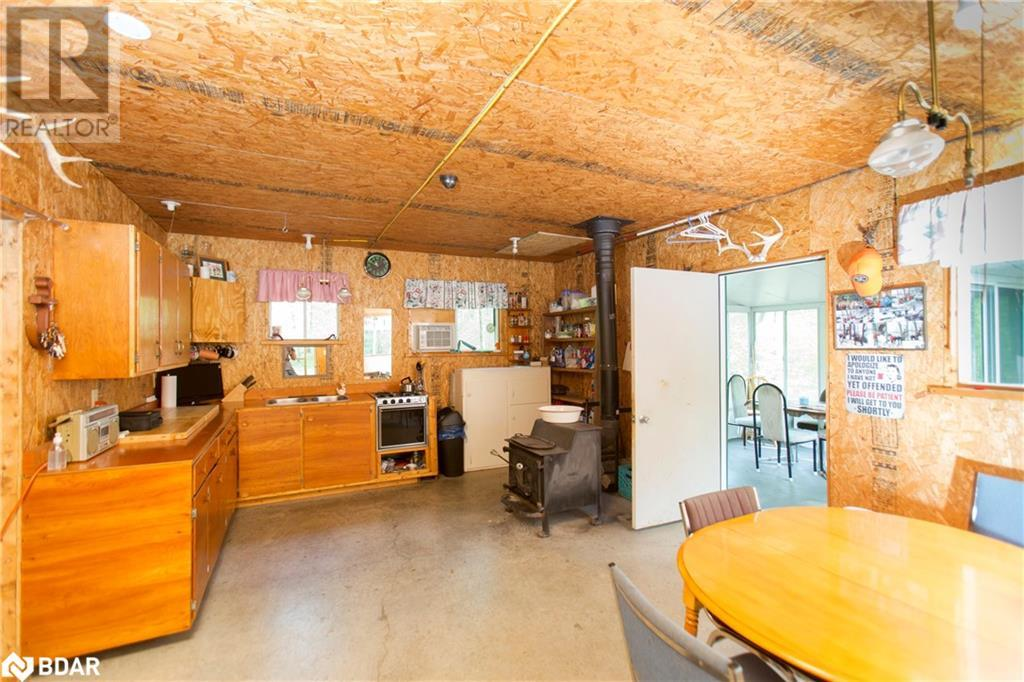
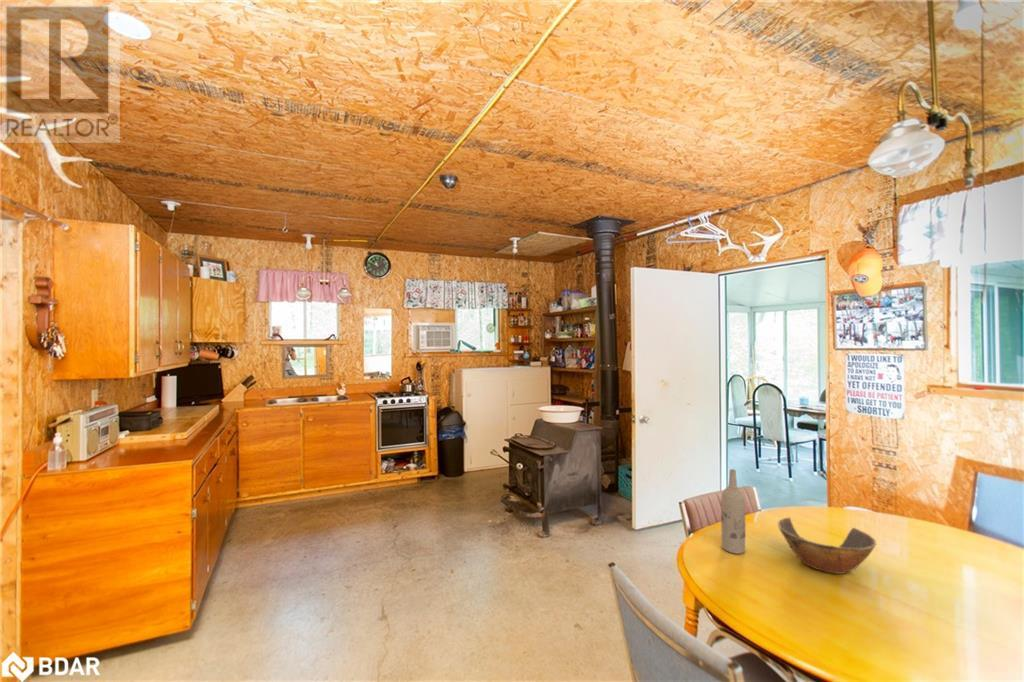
+ bowl (825, 549)
+ wine bottle (733, 509)
